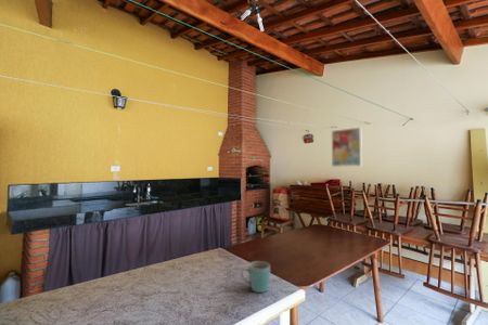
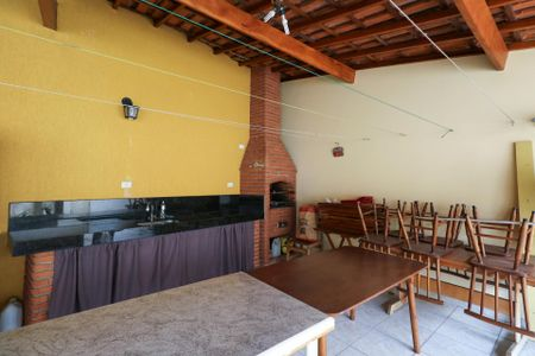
- wall art (346, 147)
- mug (255, 276)
